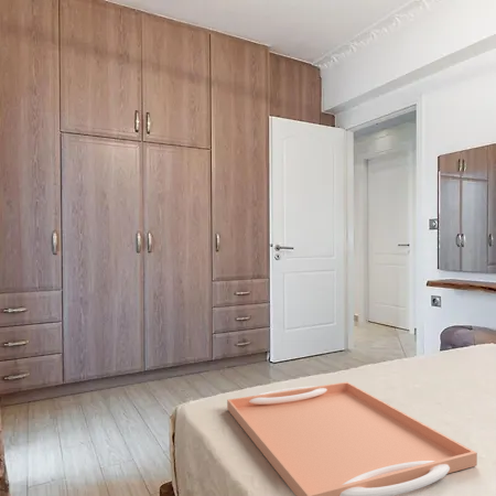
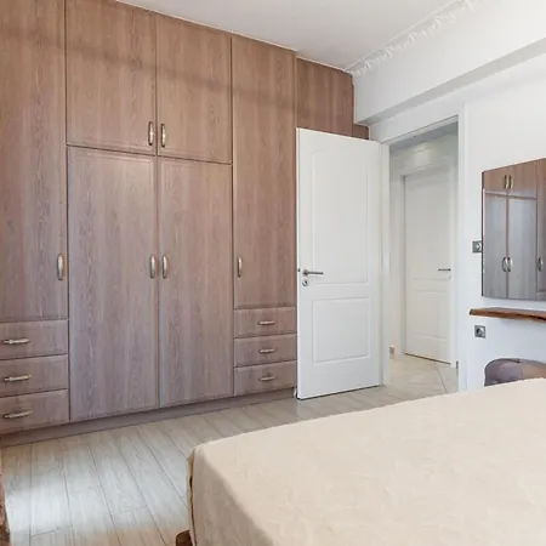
- serving tray (333, 427)
